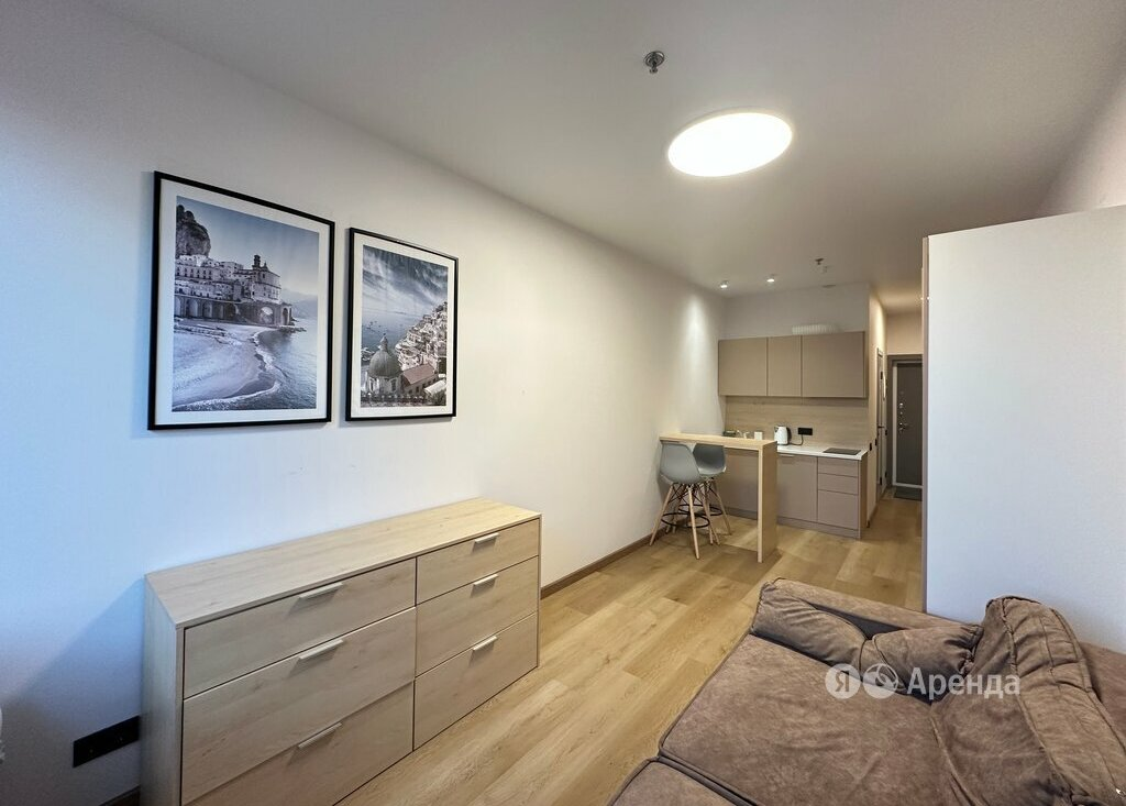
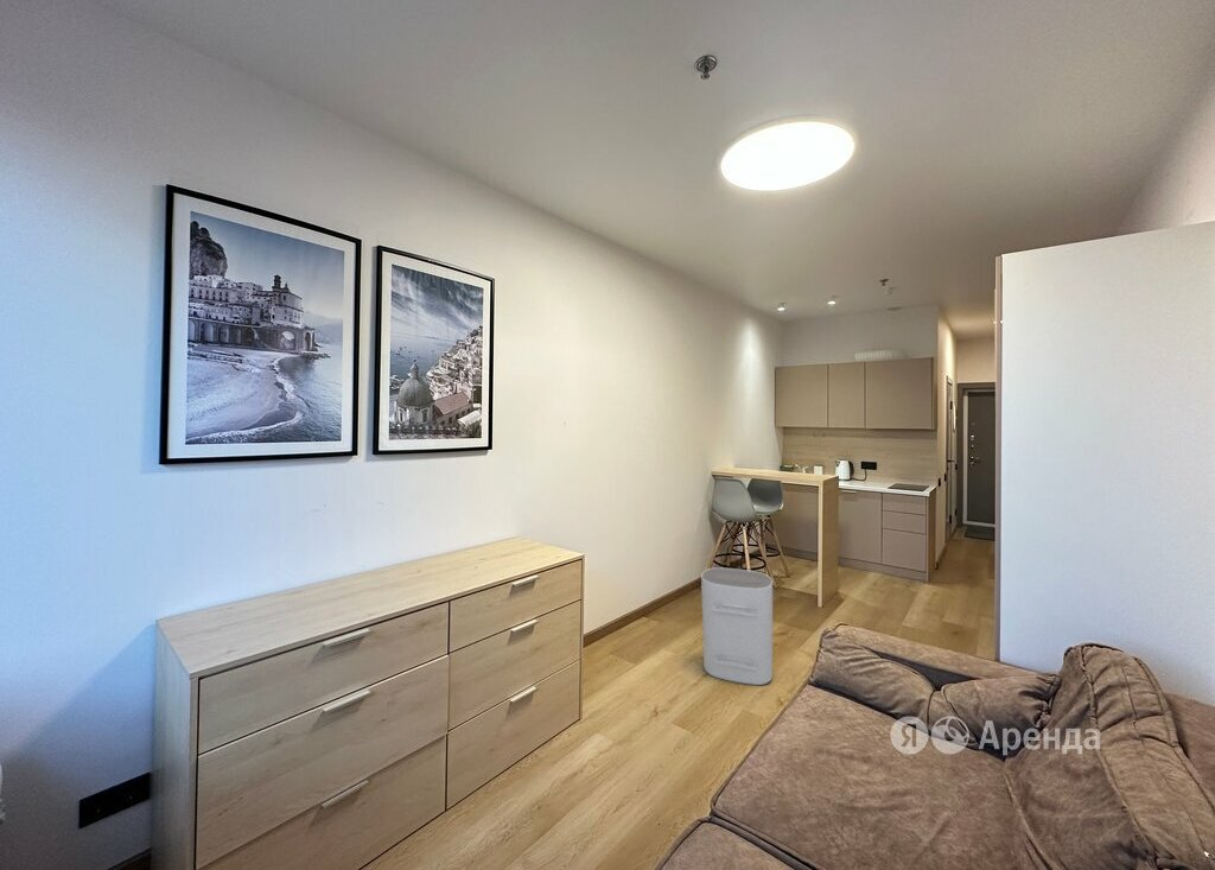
+ water heater (737, 624)
